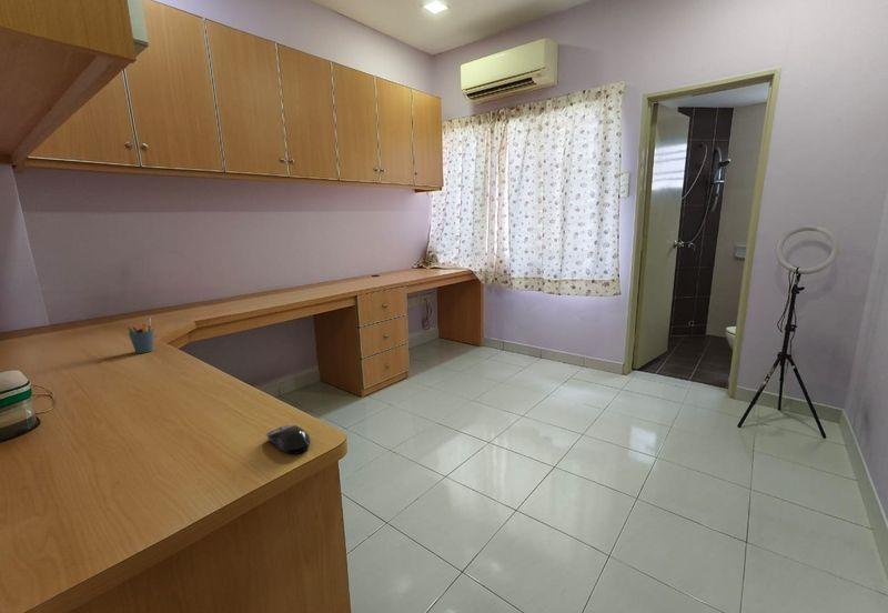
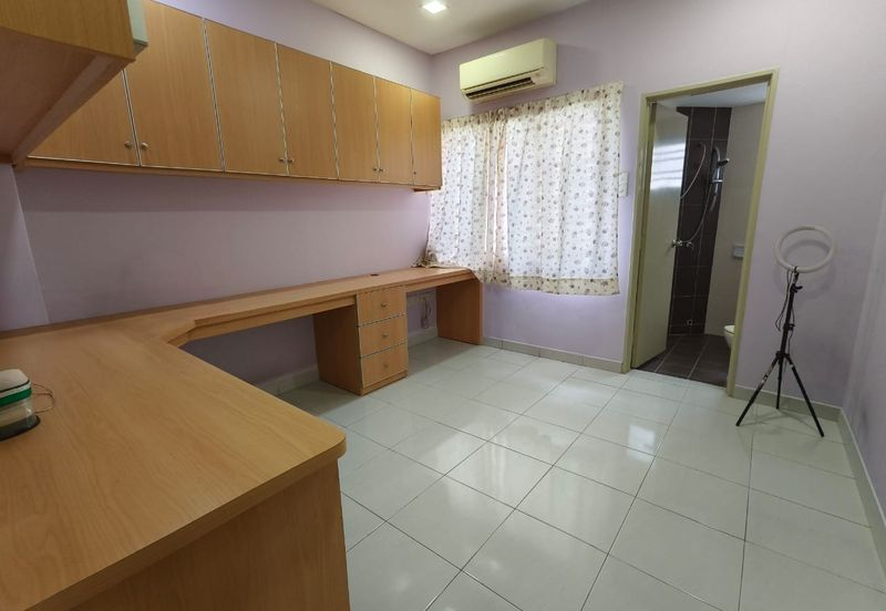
- pen holder (141, 335)
- computer mouse (287, 434)
